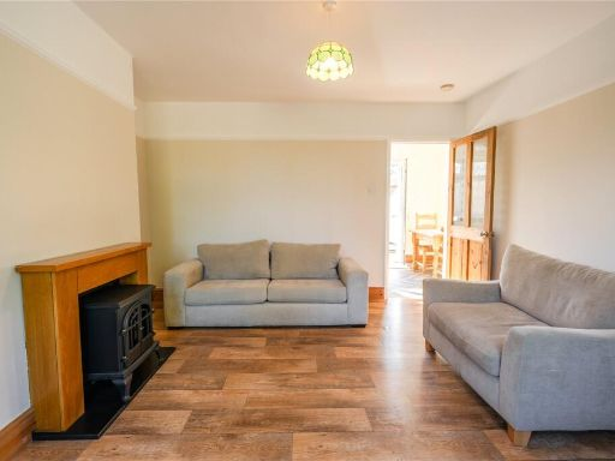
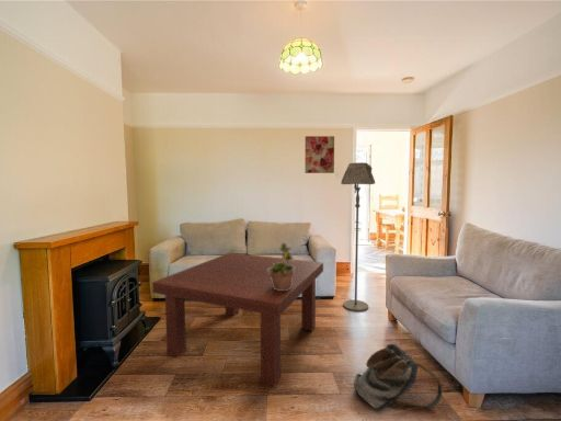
+ potted plant (280, 262)
+ floor lamp (356, 236)
+ wall art (319, 155)
+ coffee table (248, 305)
+ backpack (391, 373)
